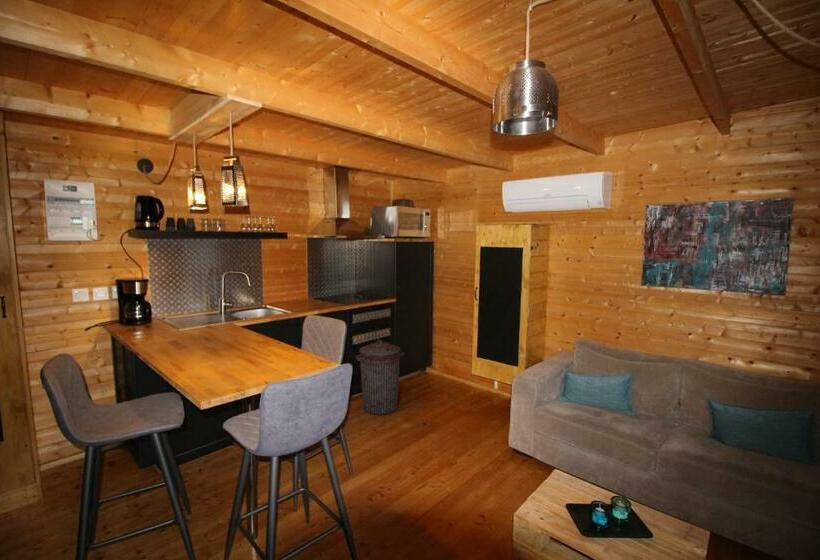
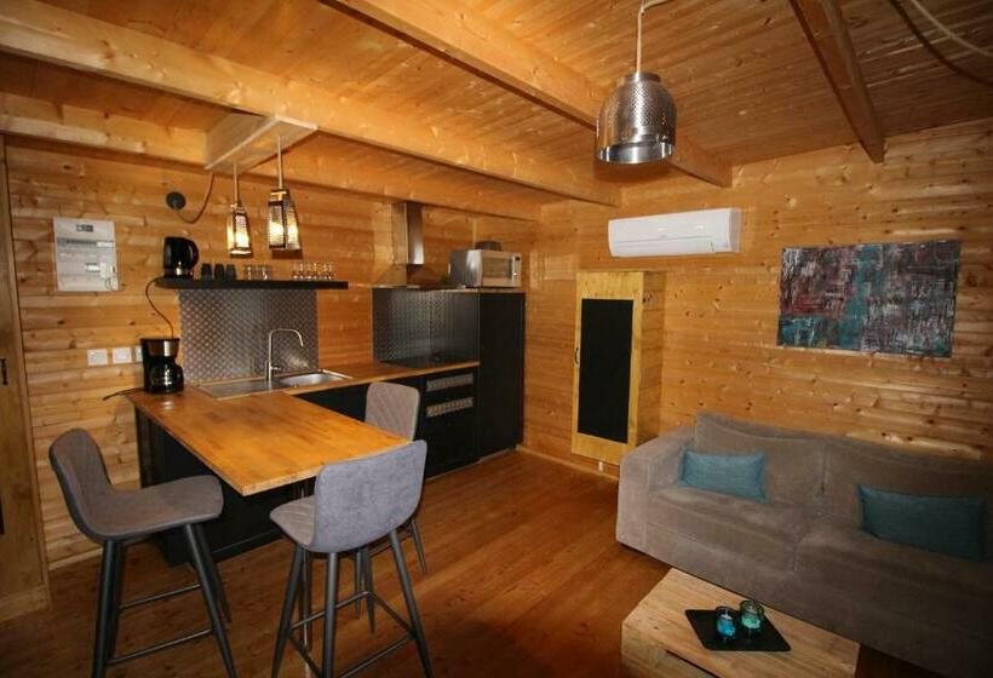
- trash can (380, 374)
